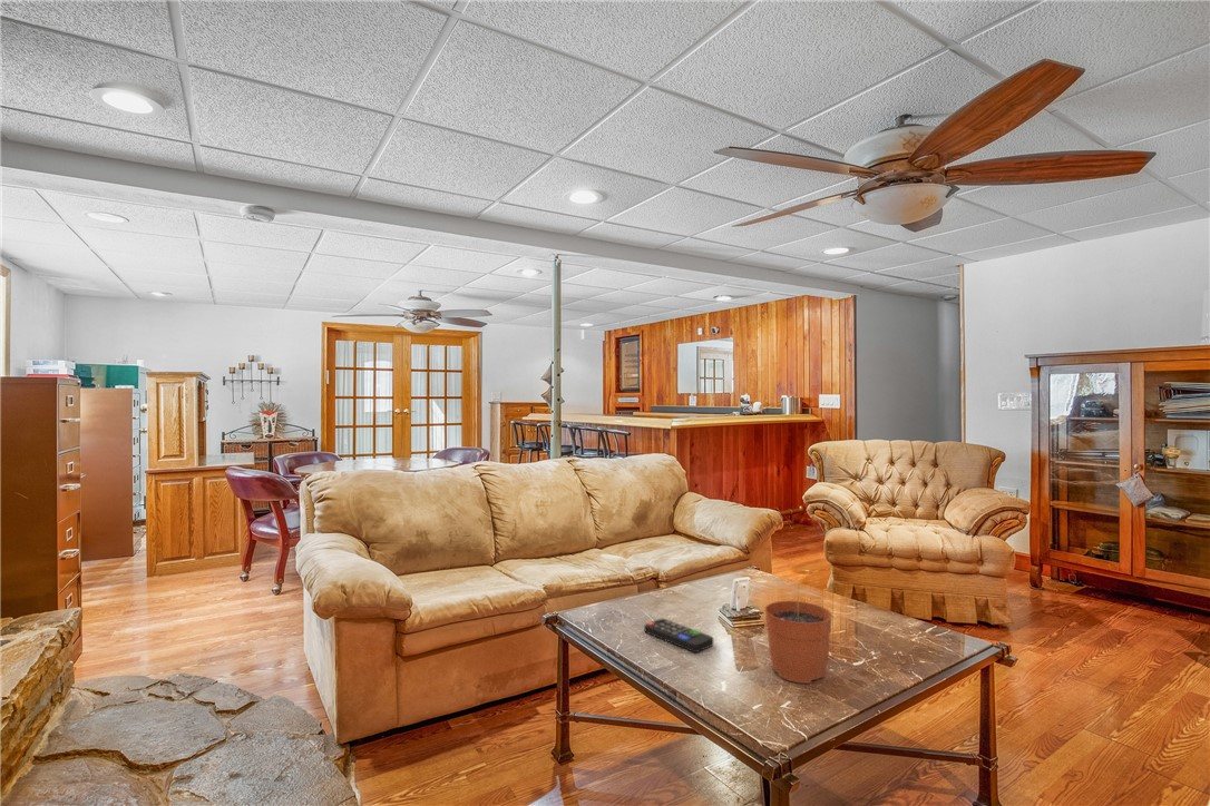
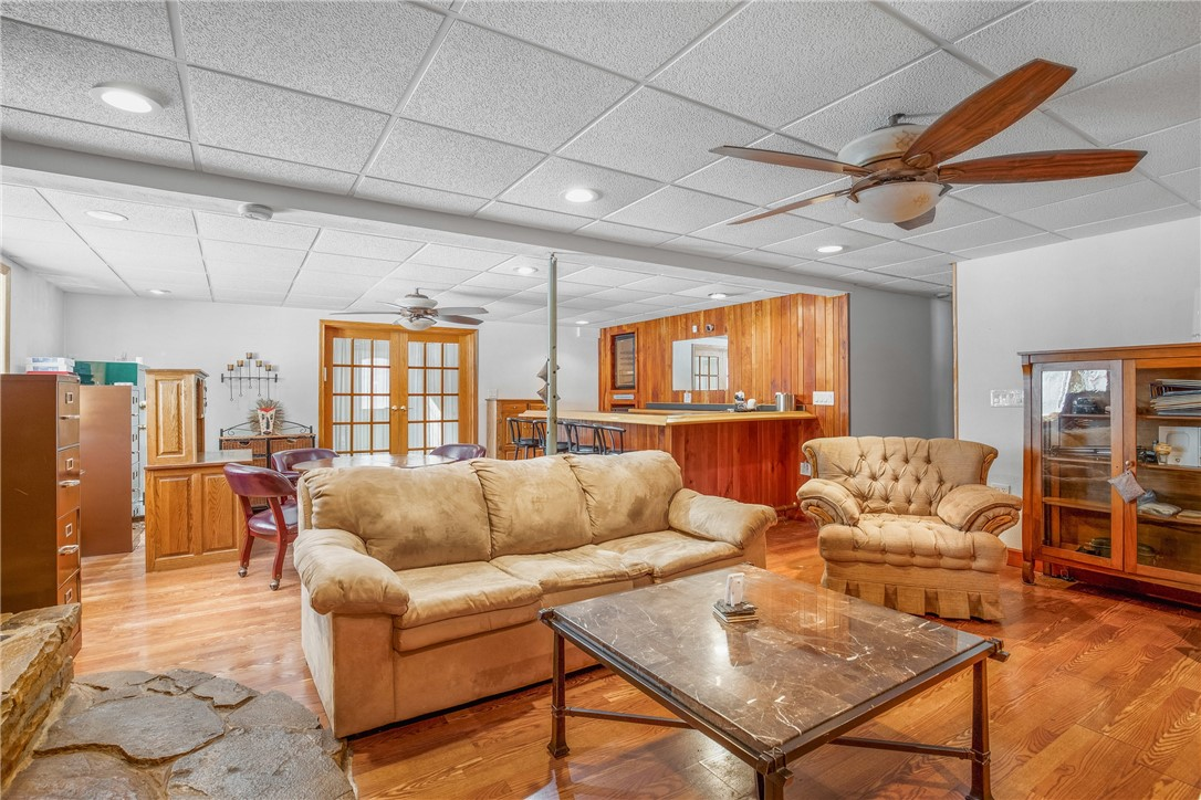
- plant pot (798, 626)
- remote control (677, 633)
